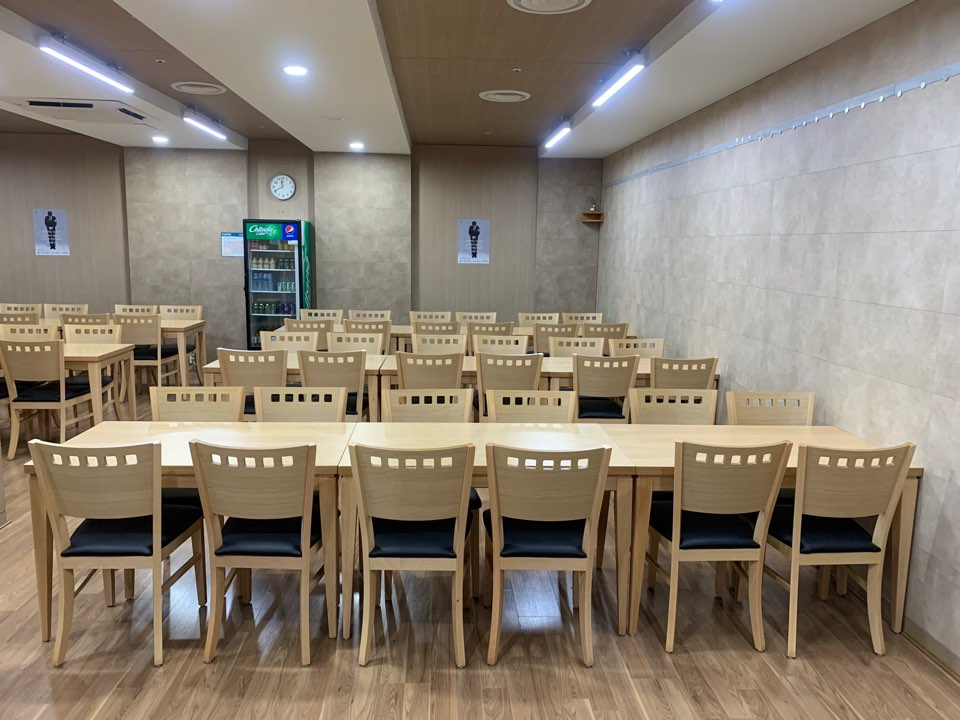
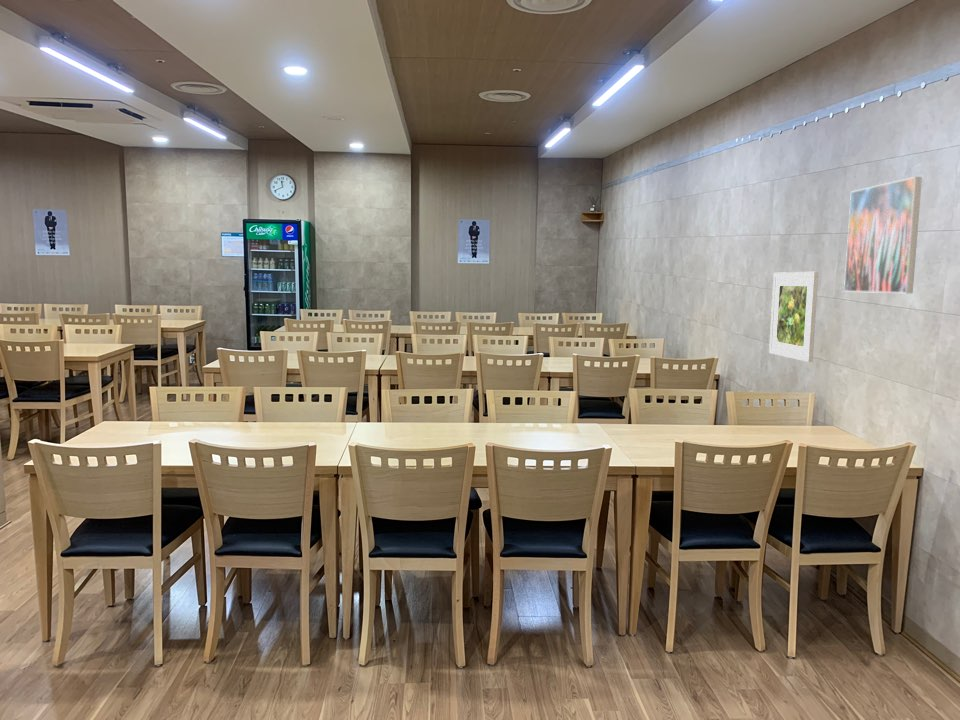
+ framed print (879, 239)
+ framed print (792, 315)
